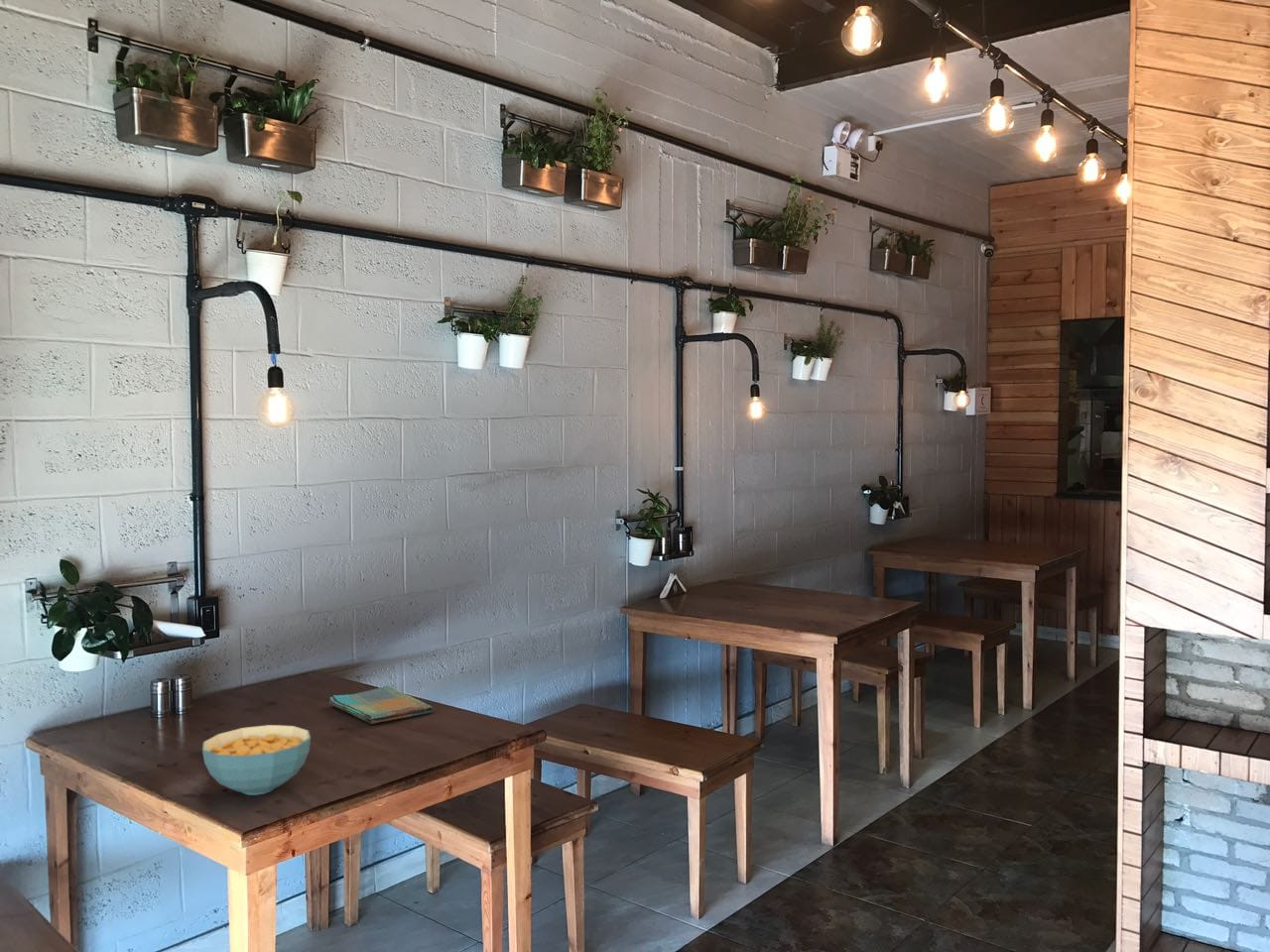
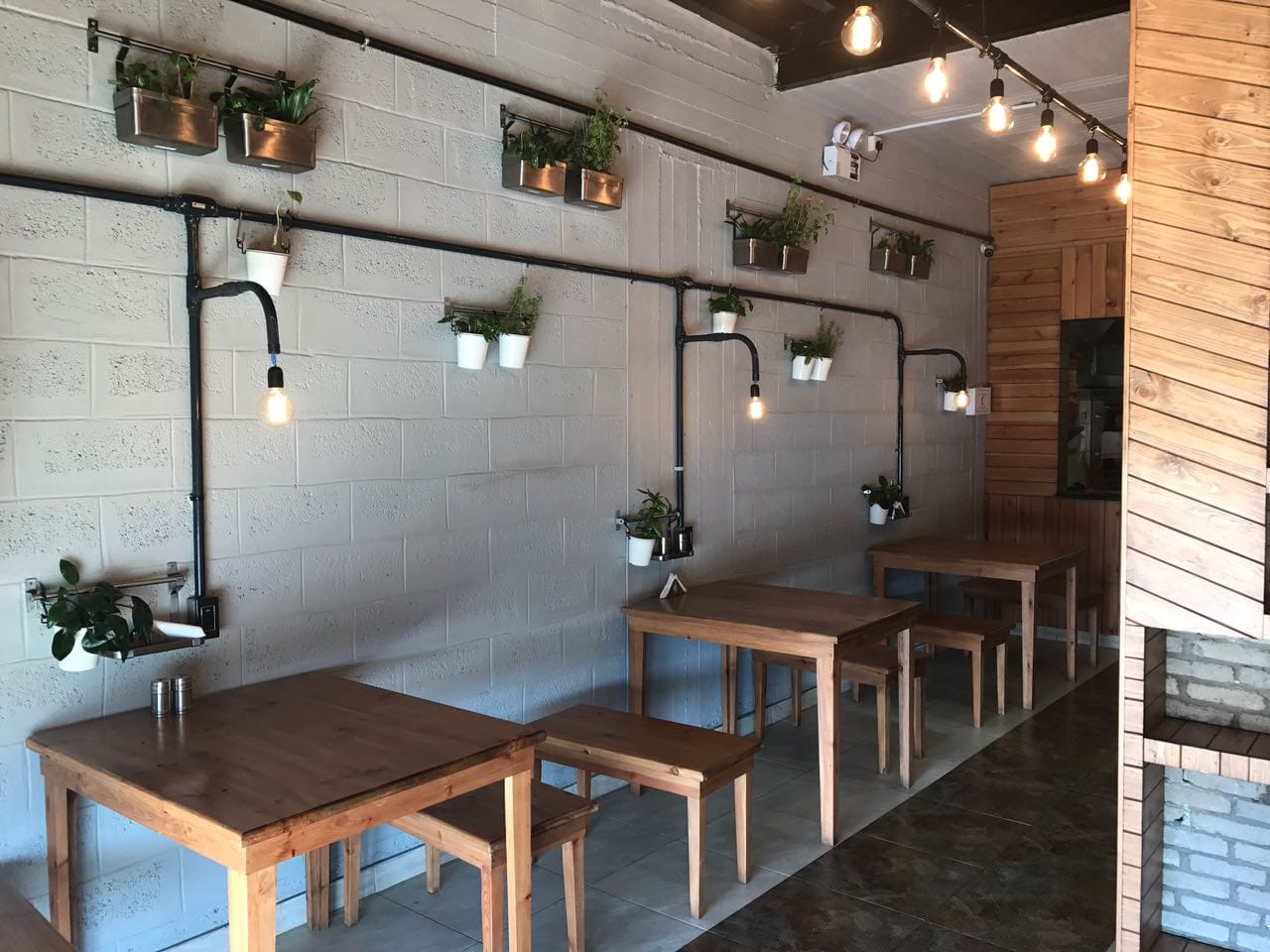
- dish towel (381, 703)
- cereal bowl (257, 765)
